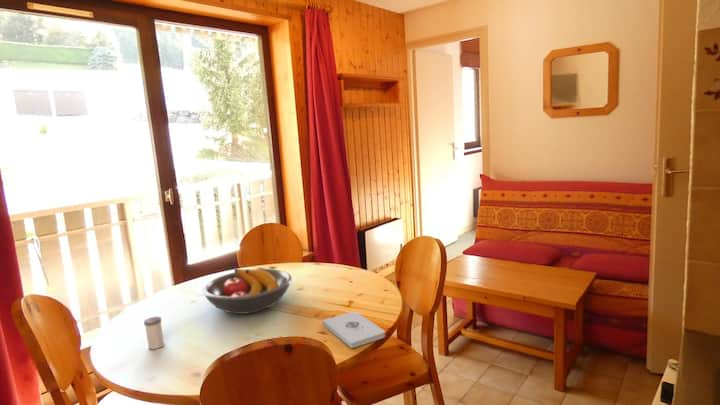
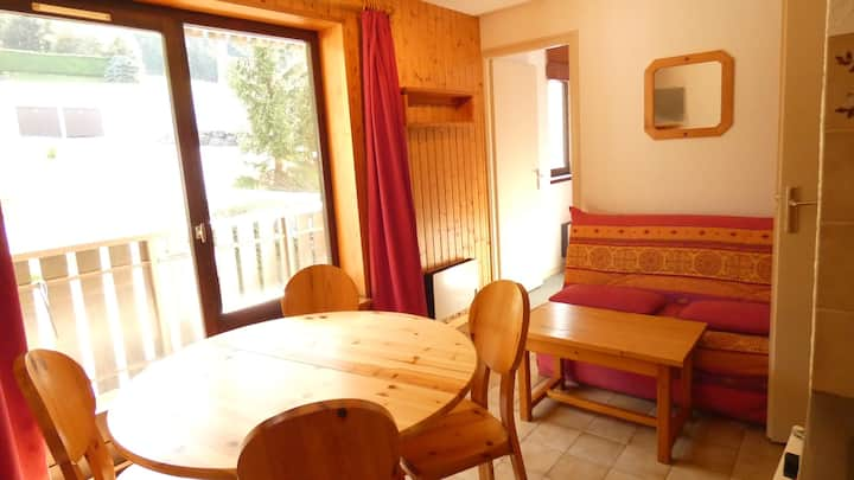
- salt shaker (154, 332)
- notepad (353, 328)
- fruit bowl (248, 290)
